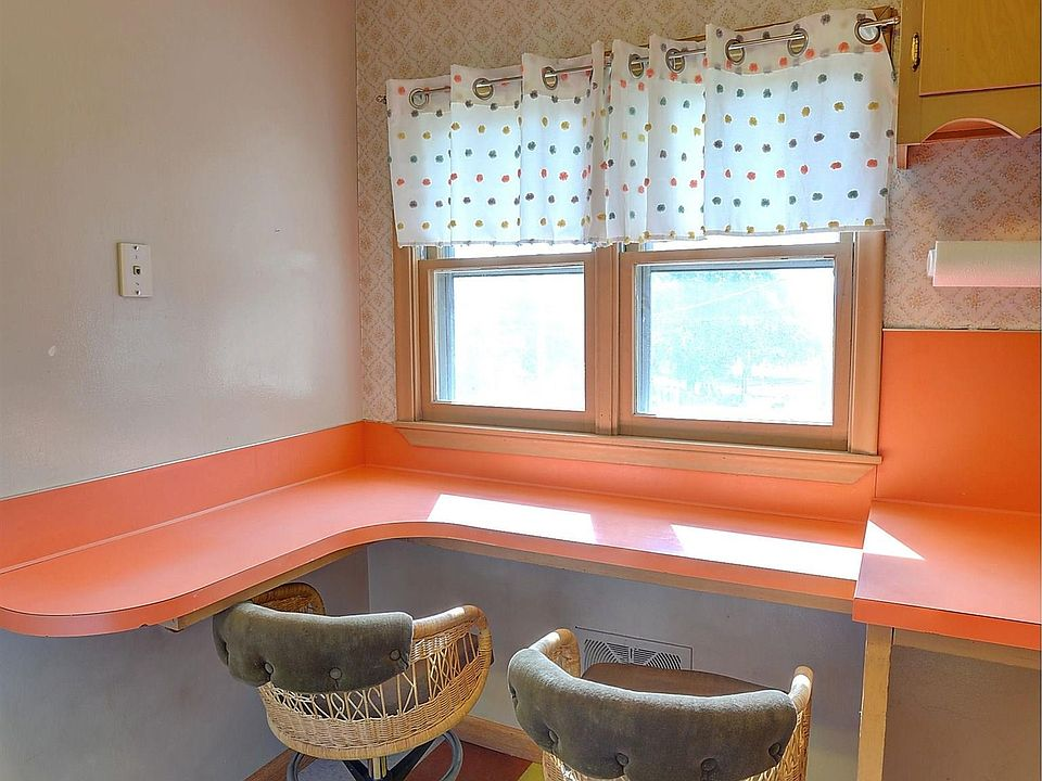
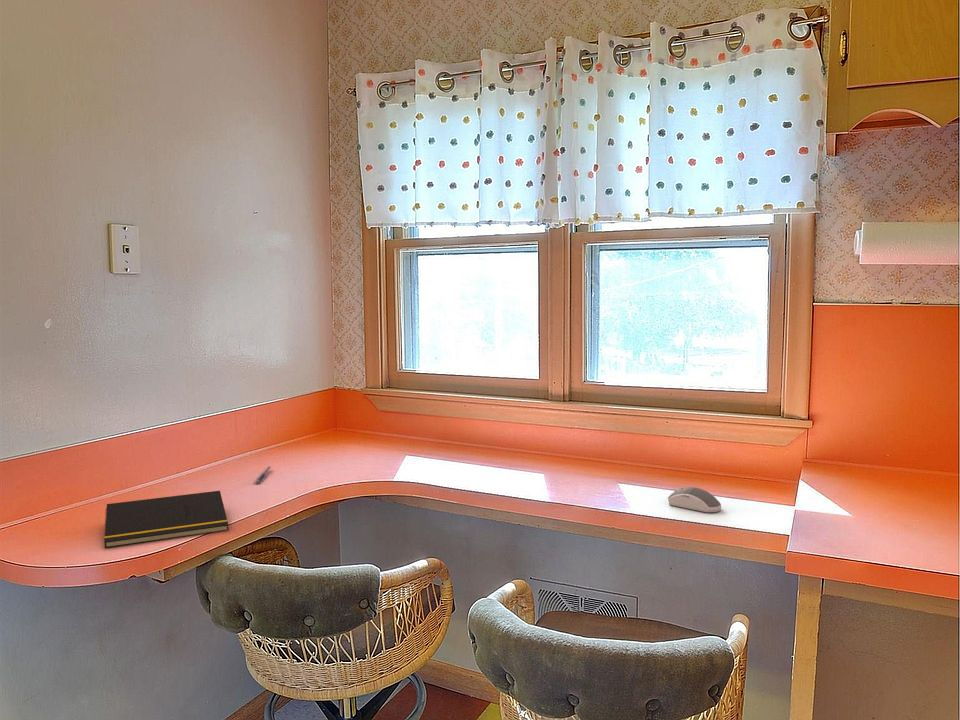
+ computer mouse (694, 496)
+ pen (263, 474)
+ notepad (166, 517)
